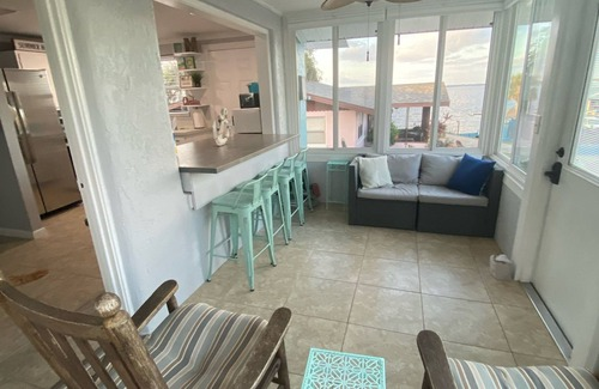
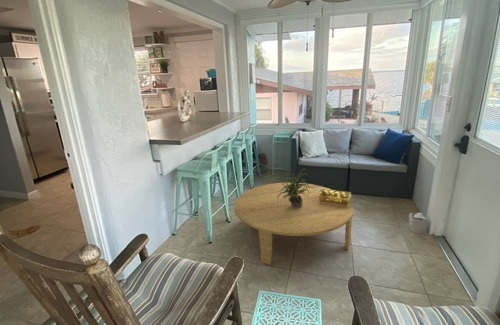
+ coffee table (291, 217)
+ decorative tray (335, 195)
+ potted plant (296, 189)
